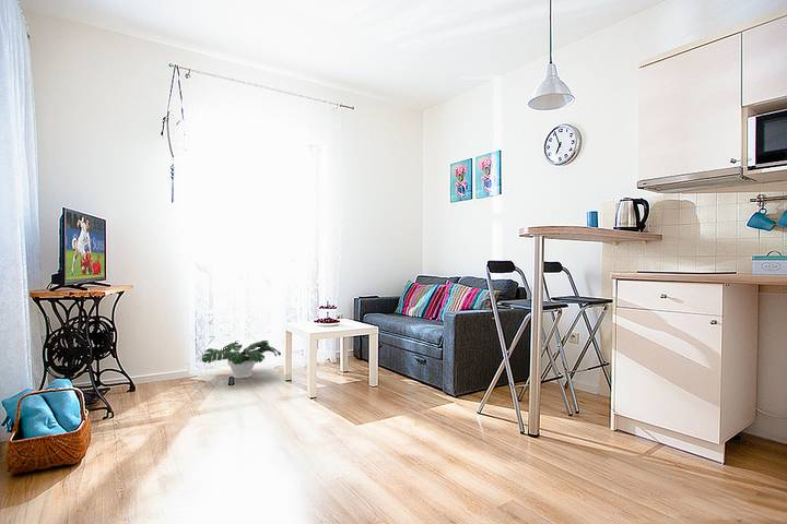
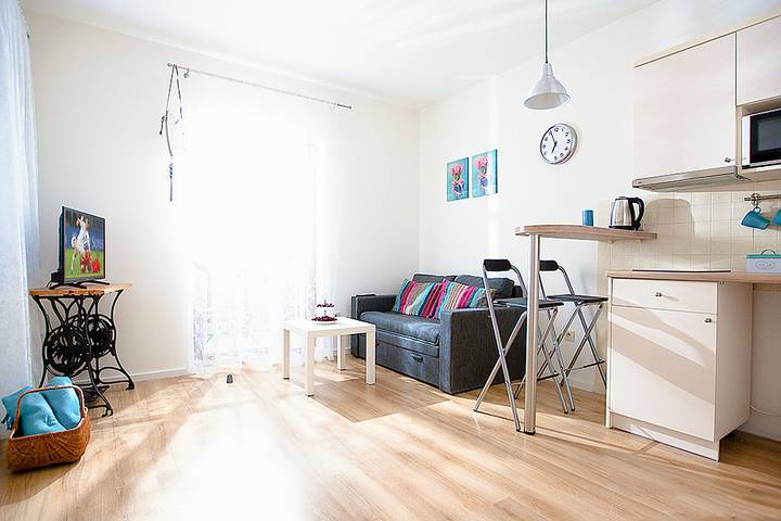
- potted plant (239, 361)
